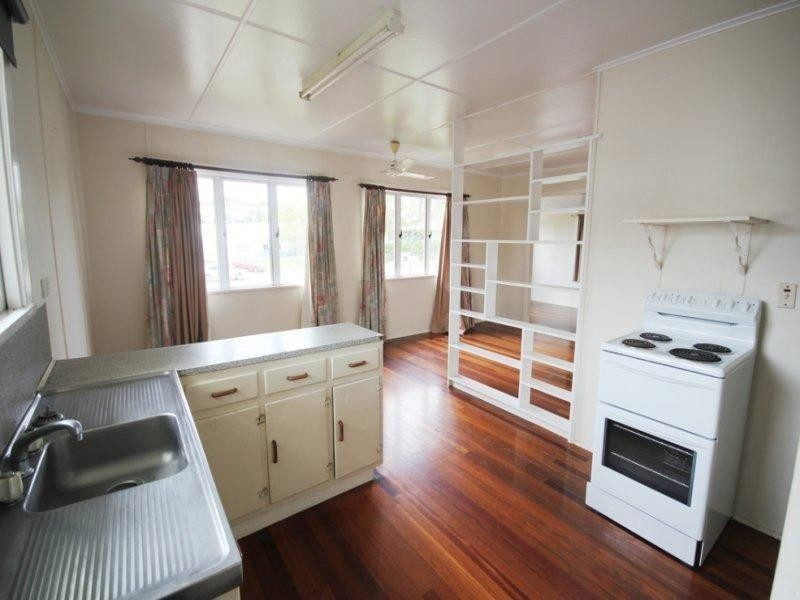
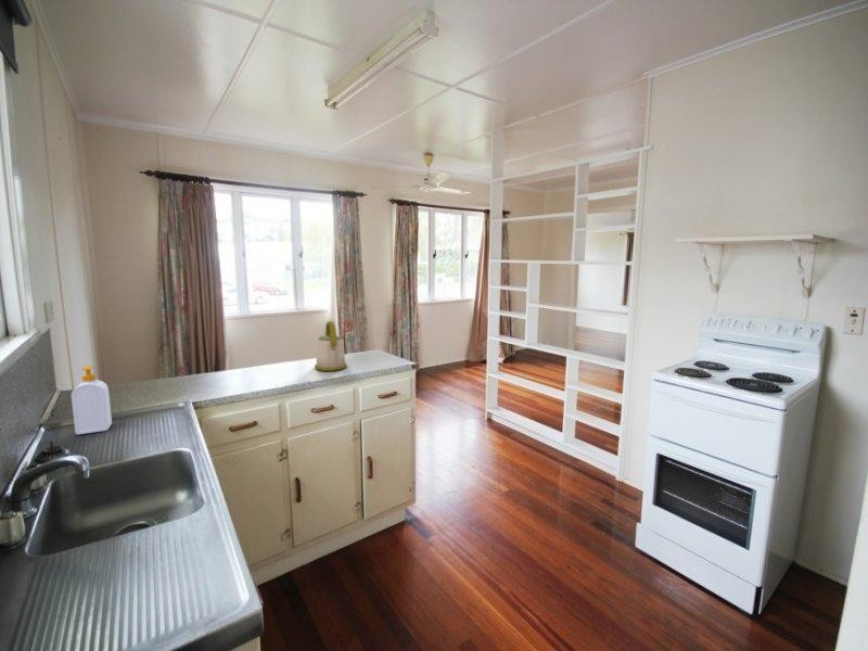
+ kettle (331, 344)
+ soap bottle (91, 398)
